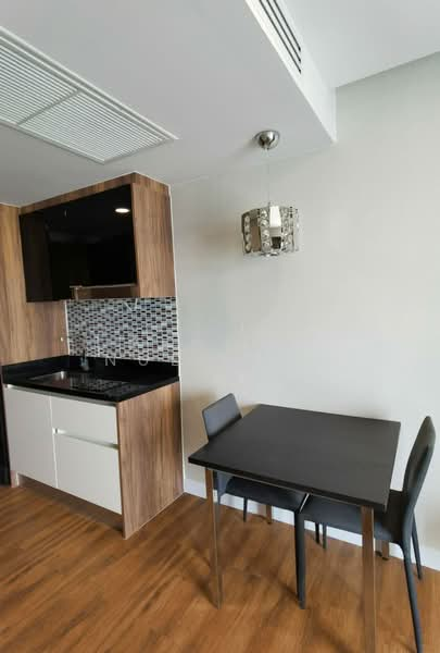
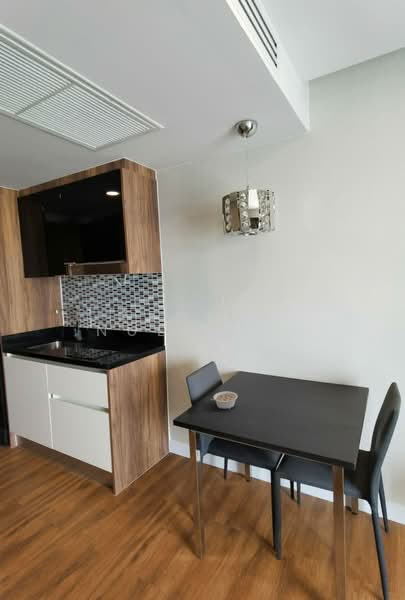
+ legume (225, 400)
